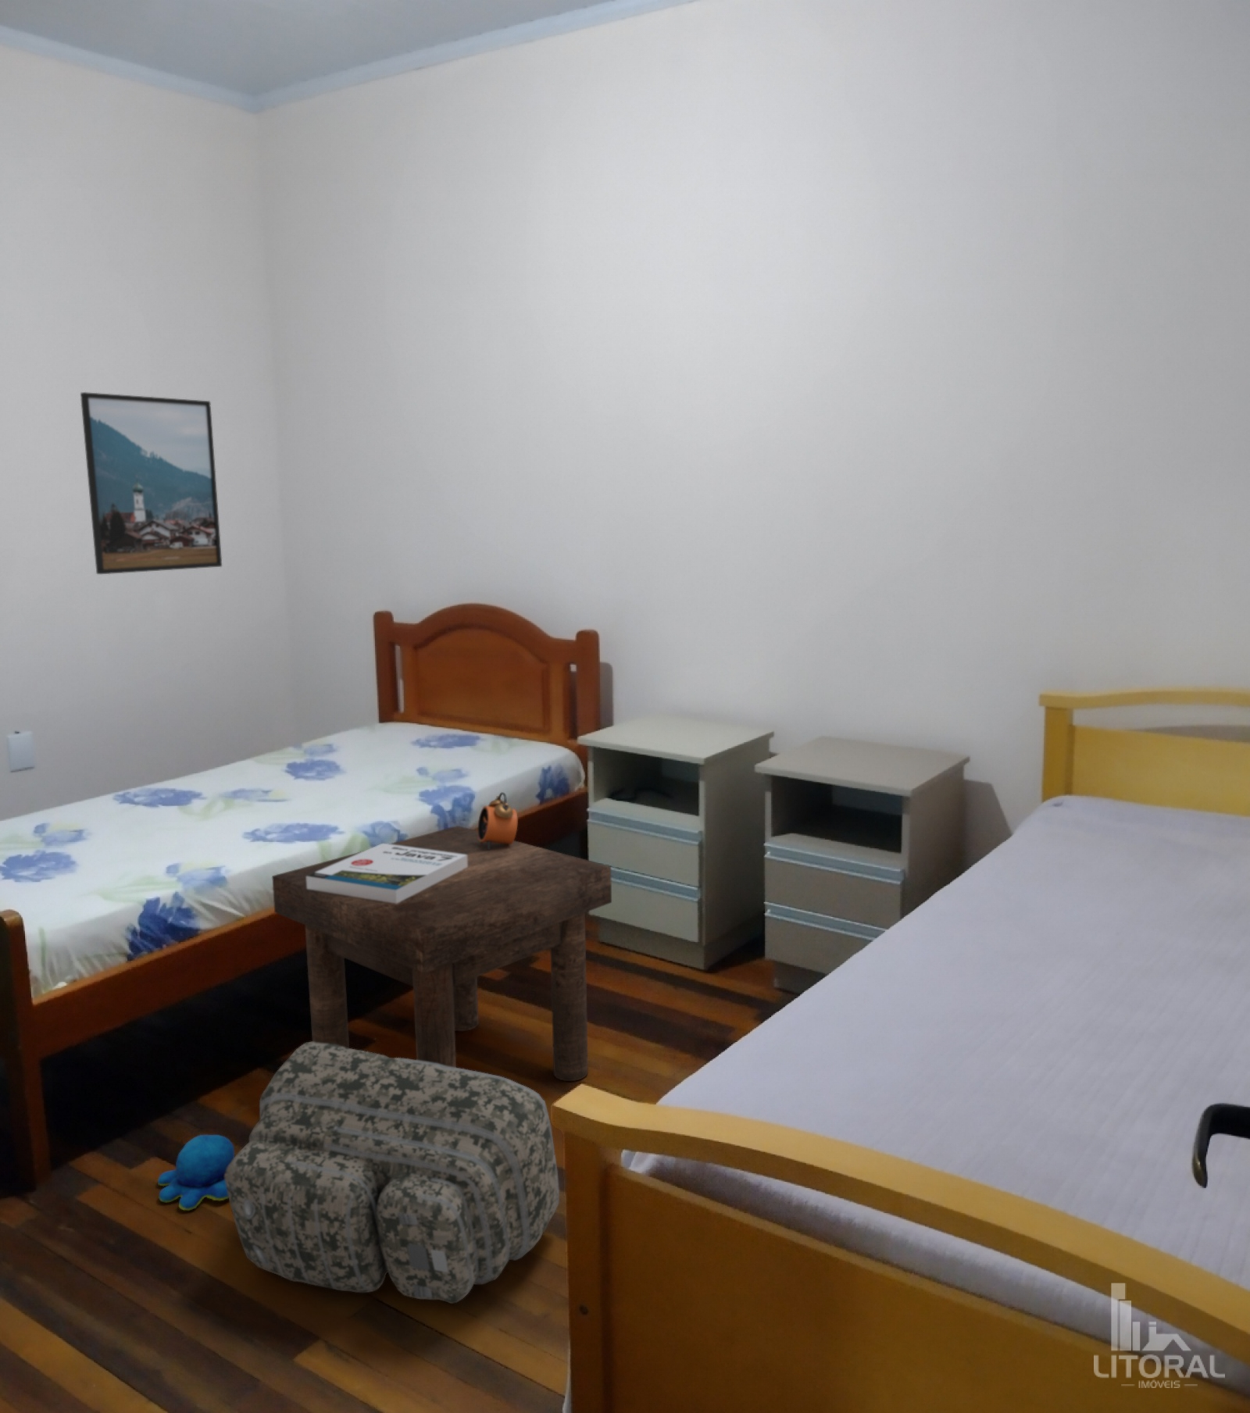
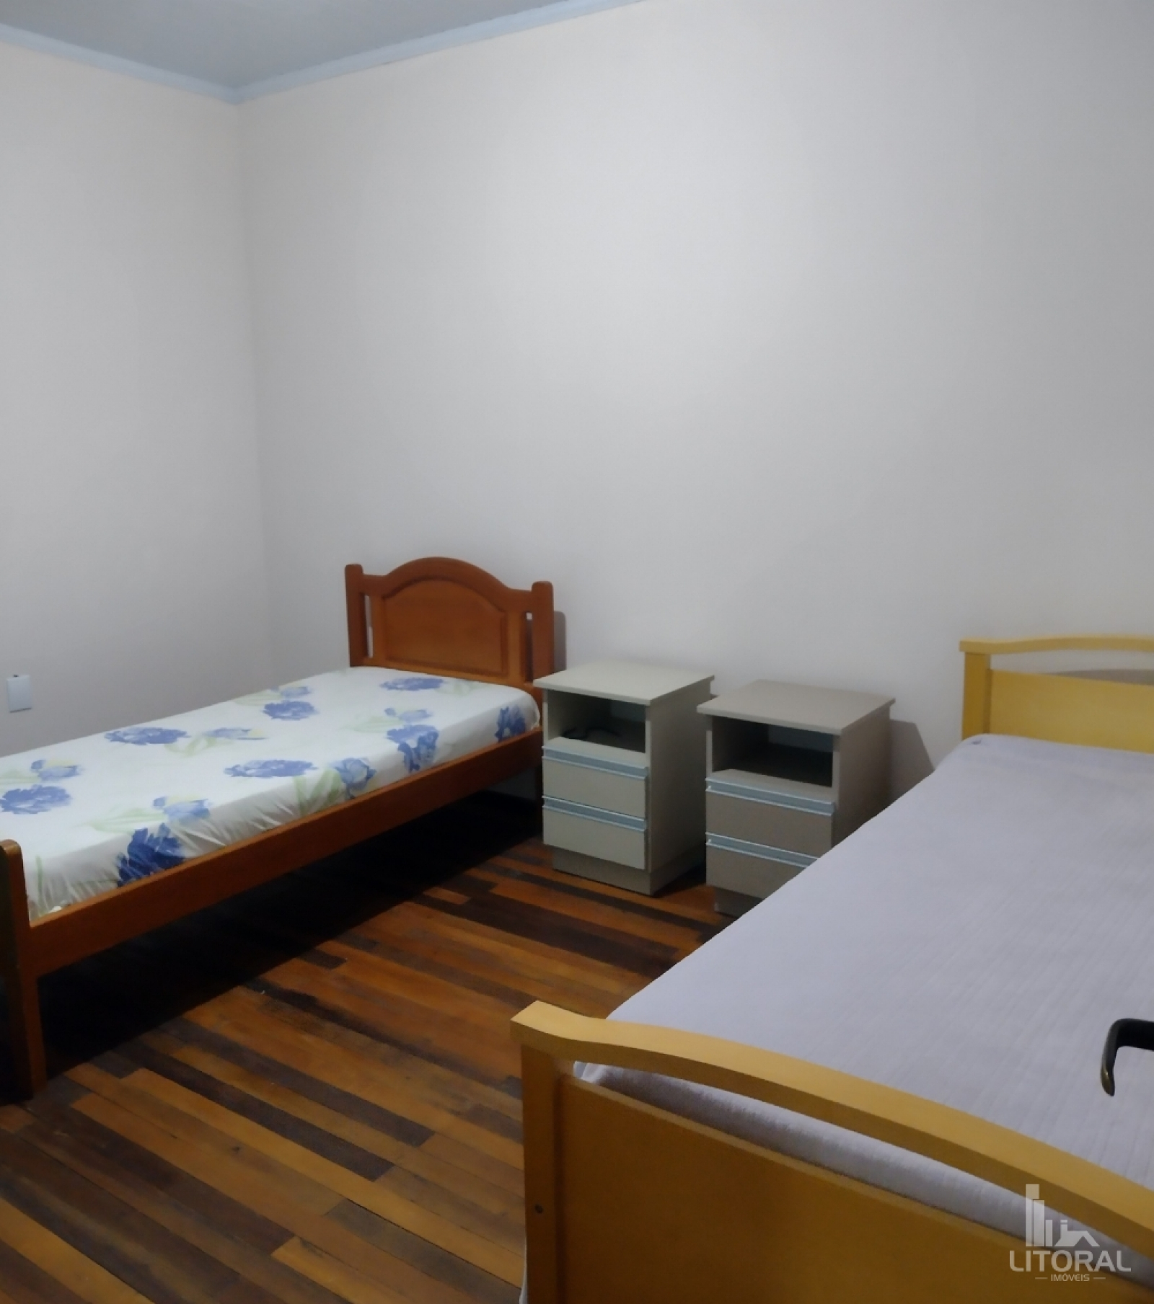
- stool (446, 975)
- book (389, 870)
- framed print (154, 484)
- backpack (391, 1170)
- plush toy (205, 1161)
- alarm clock (497, 818)
